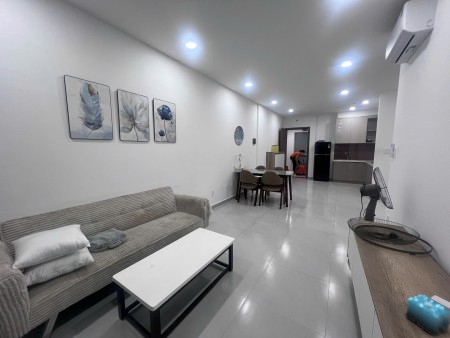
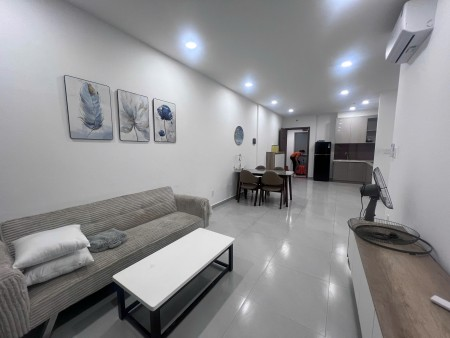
- candle (428, 310)
